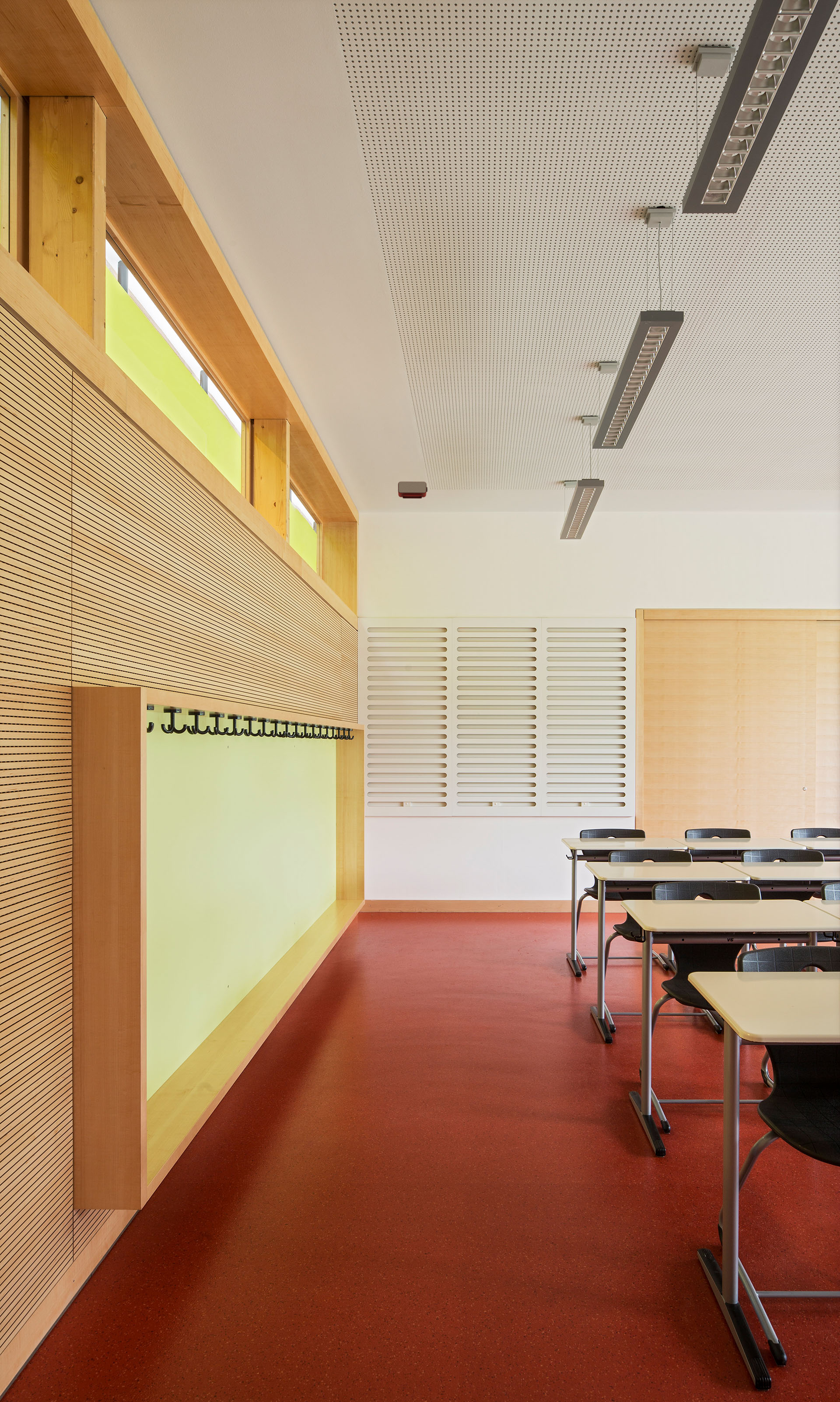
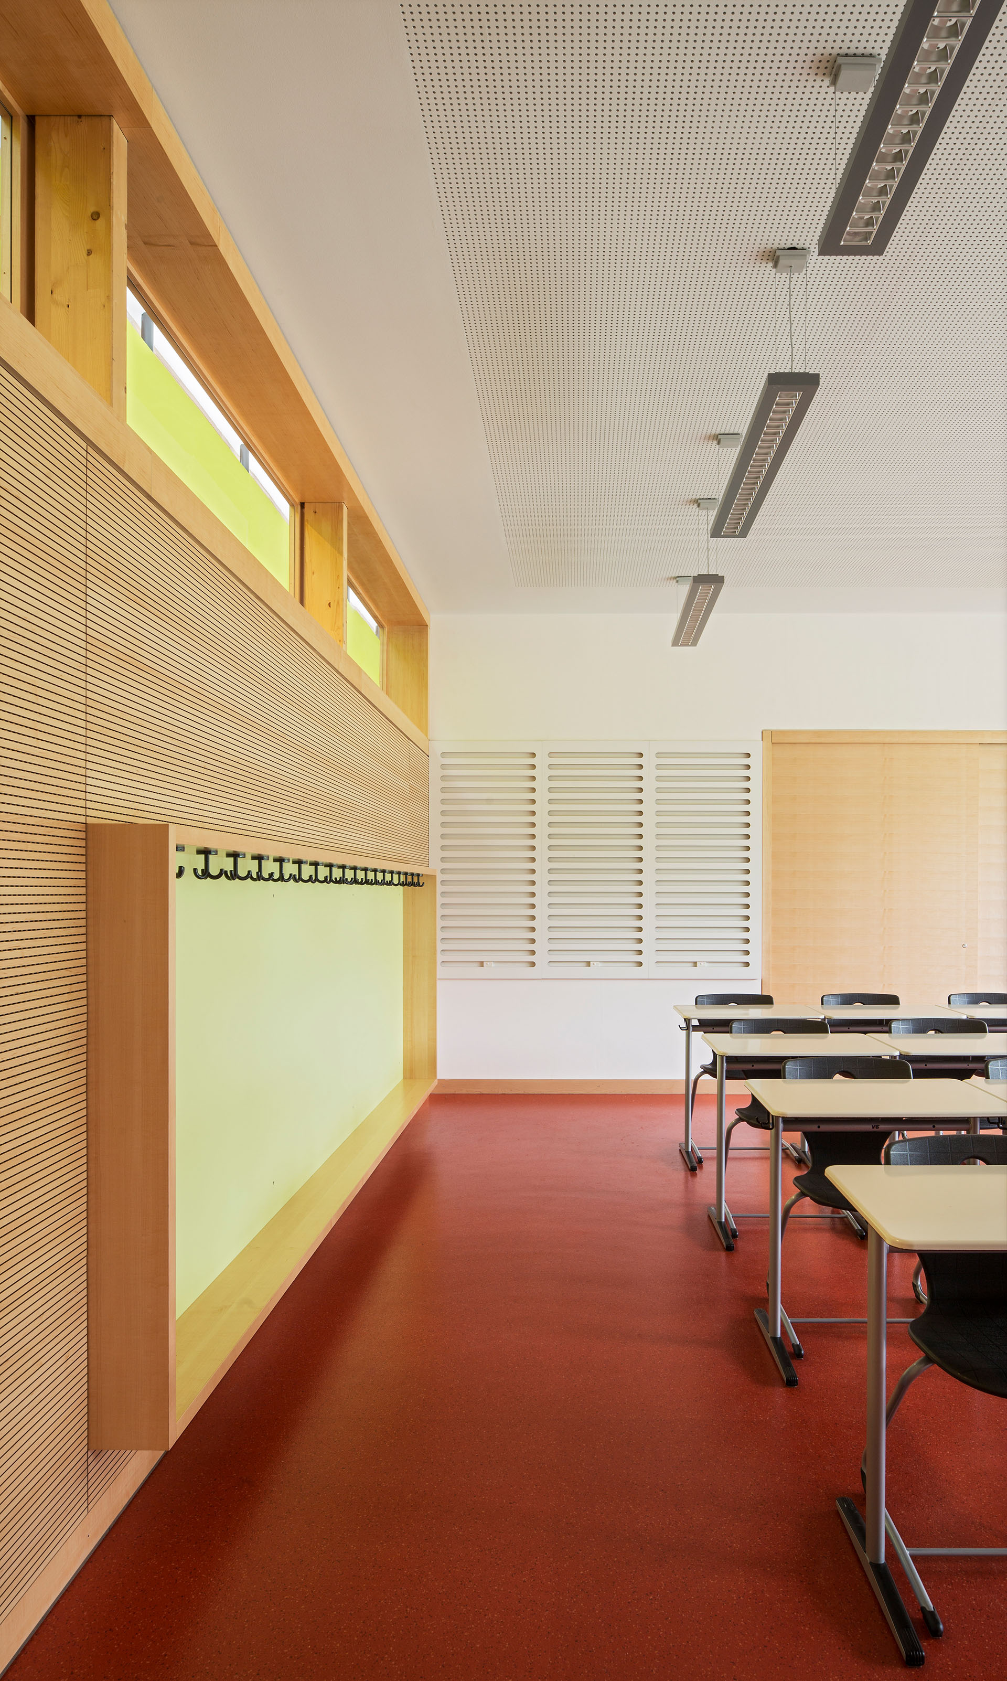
- projector (413, 490)
